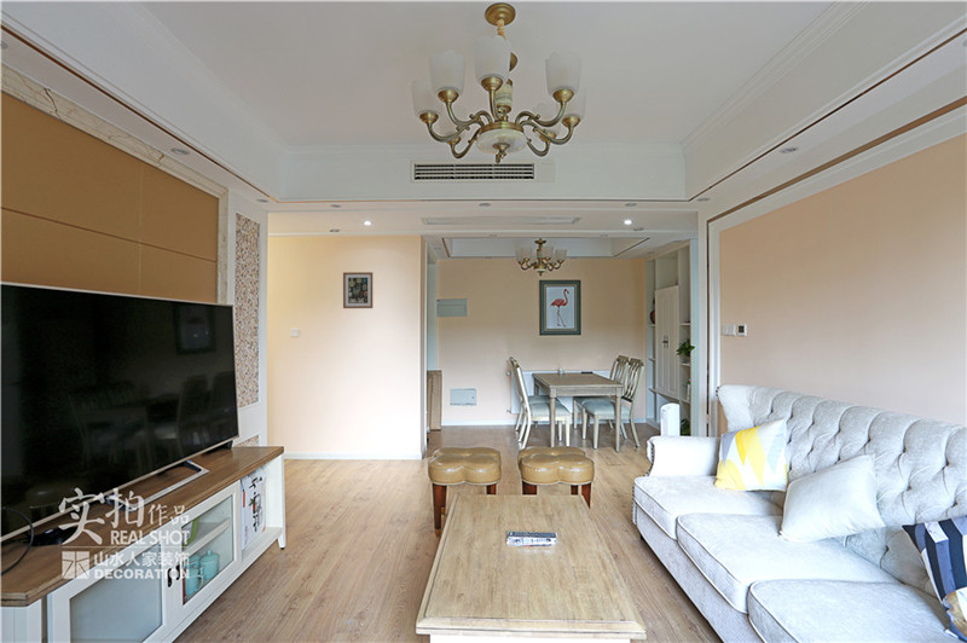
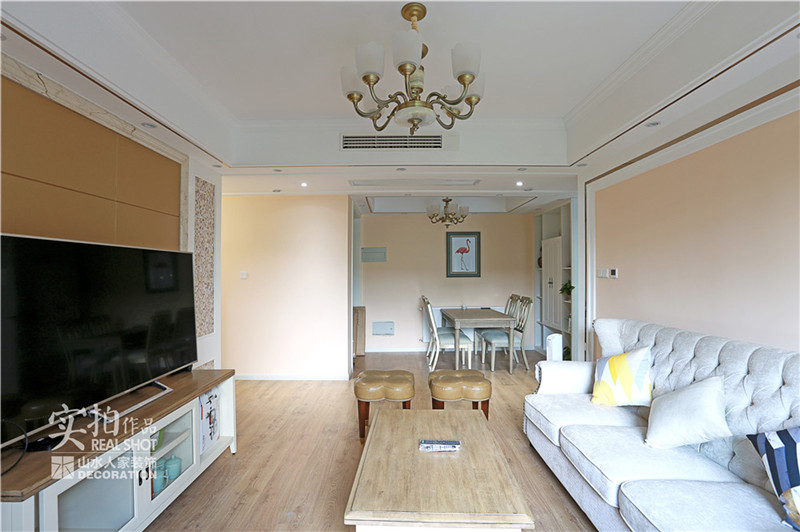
- wall art (358, 290)
